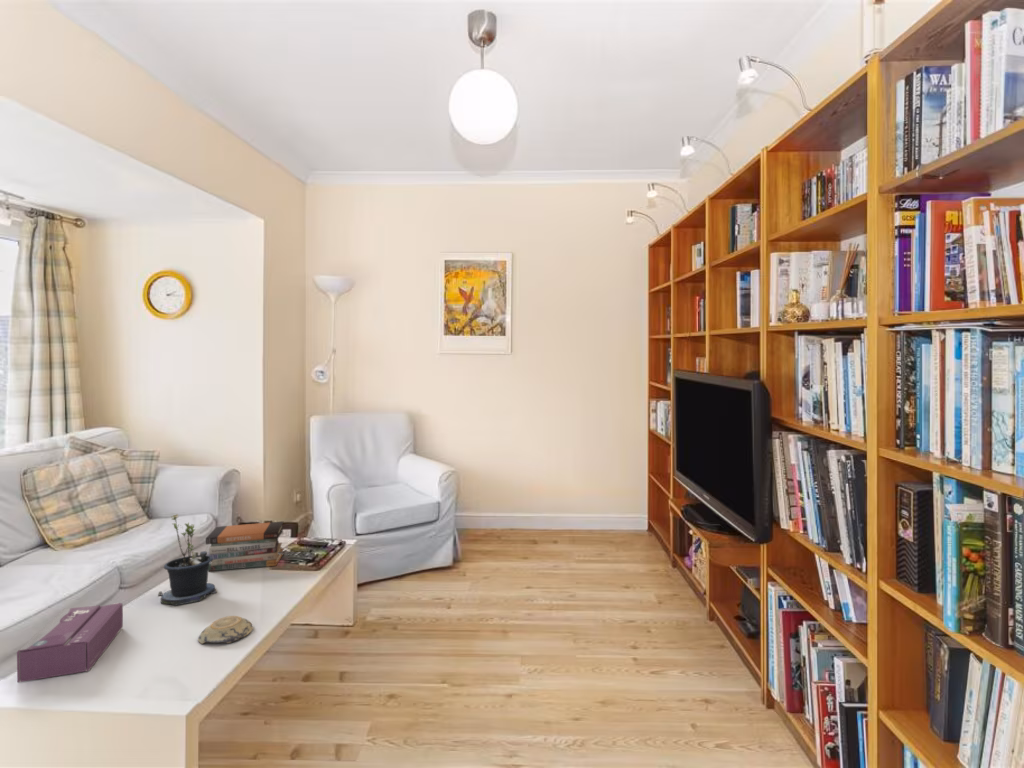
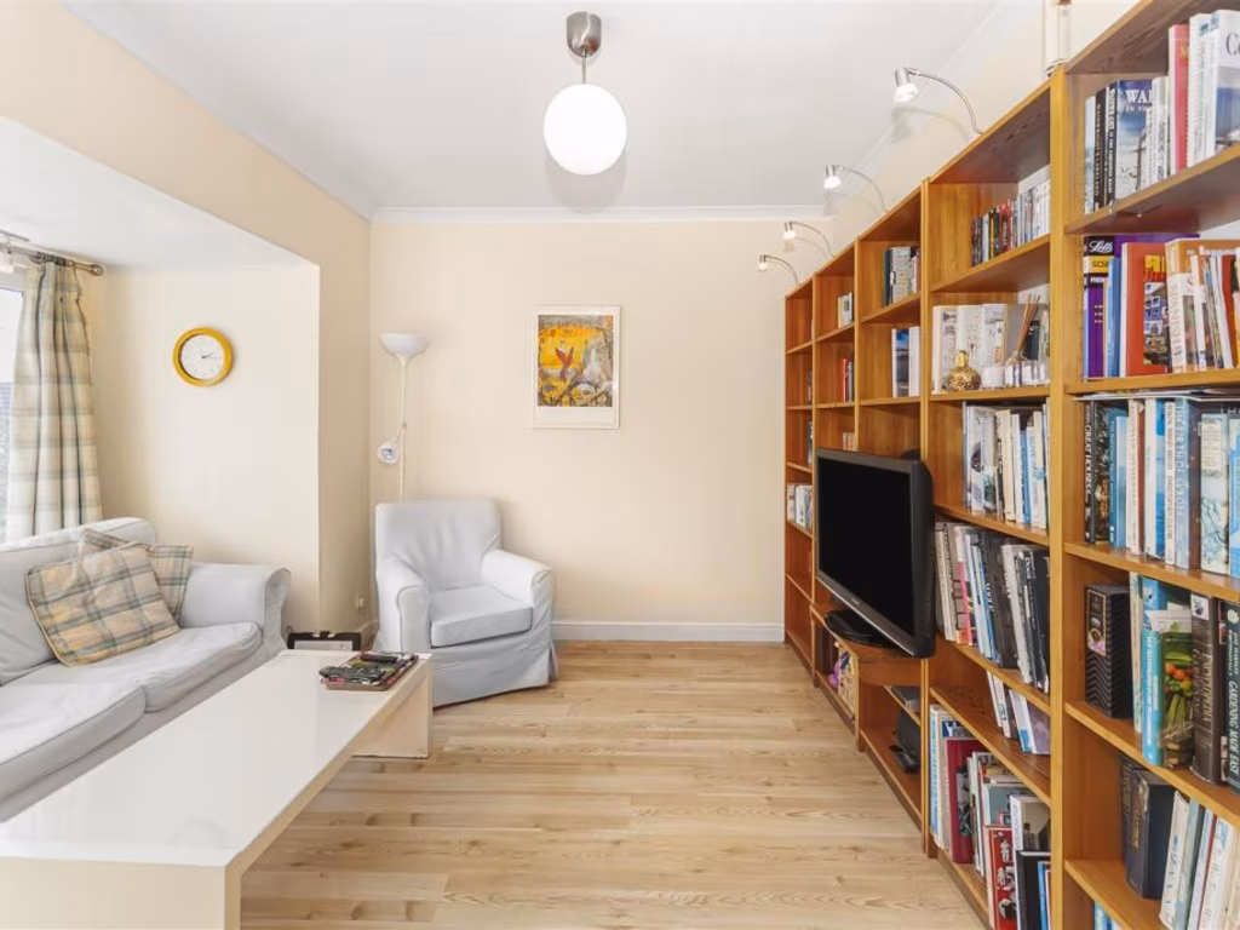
- tissue box (75, 637)
- potted plant (185, 554)
- decorative bowl (226, 627)
- book stack (246, 545)
